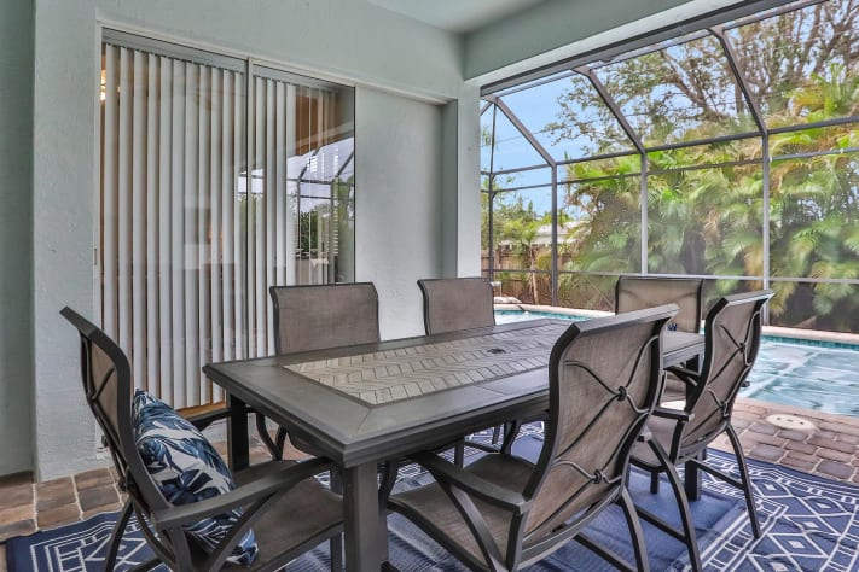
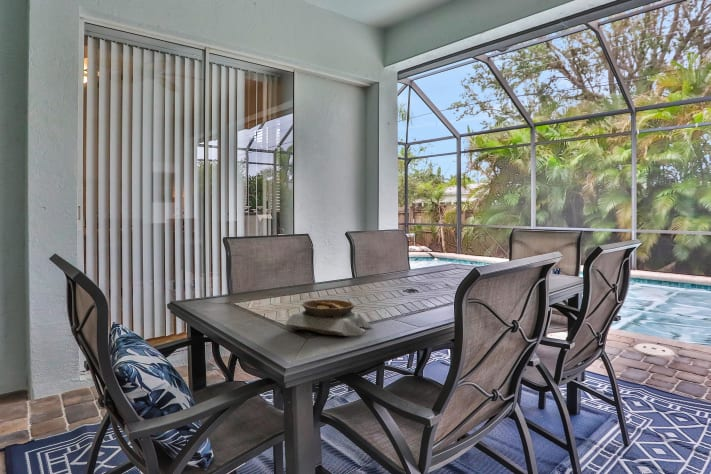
+ bowl (331, 314)
